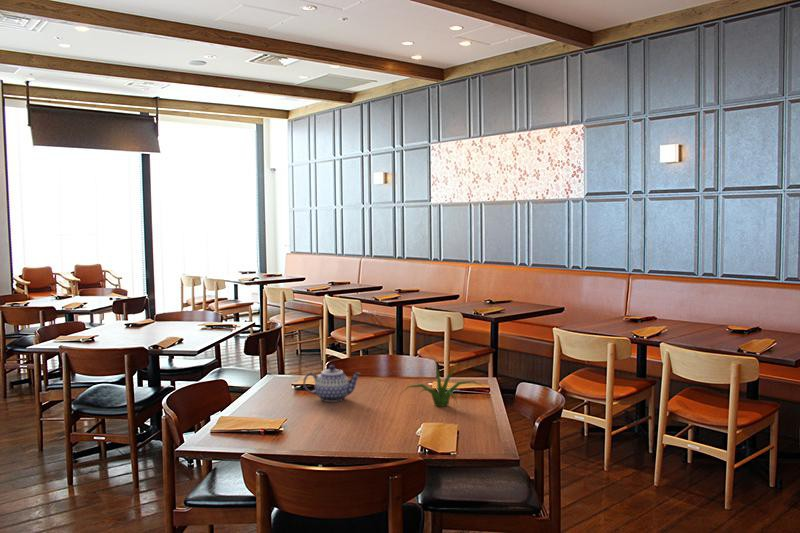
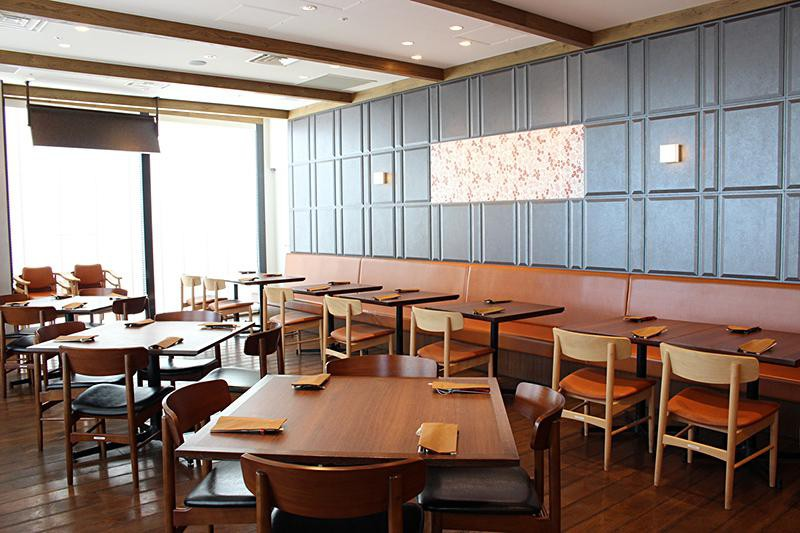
- teapot (332, 382)
- plant (440, 381)
